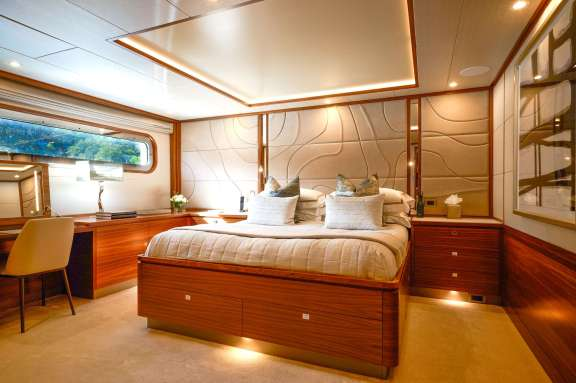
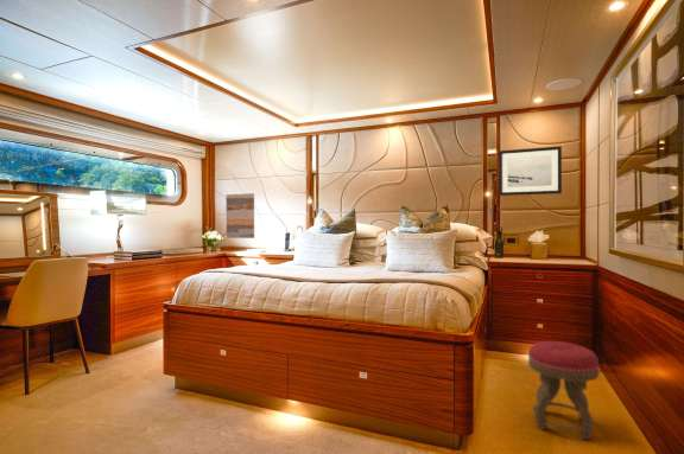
+ wall art (528, 171)
+ stool (559, 385)
+ wall art (240, 216)
